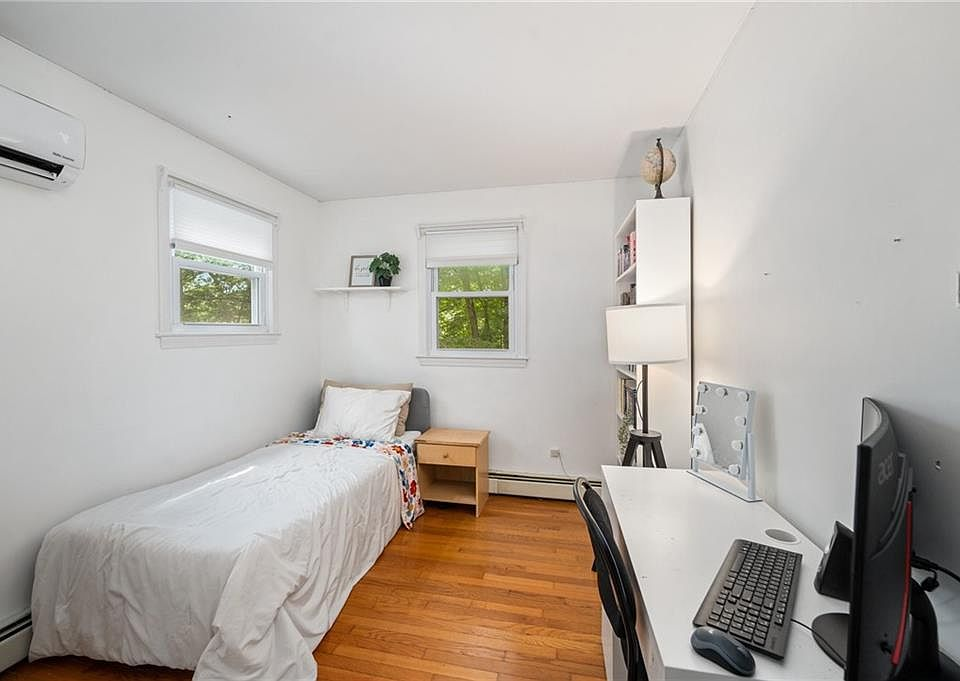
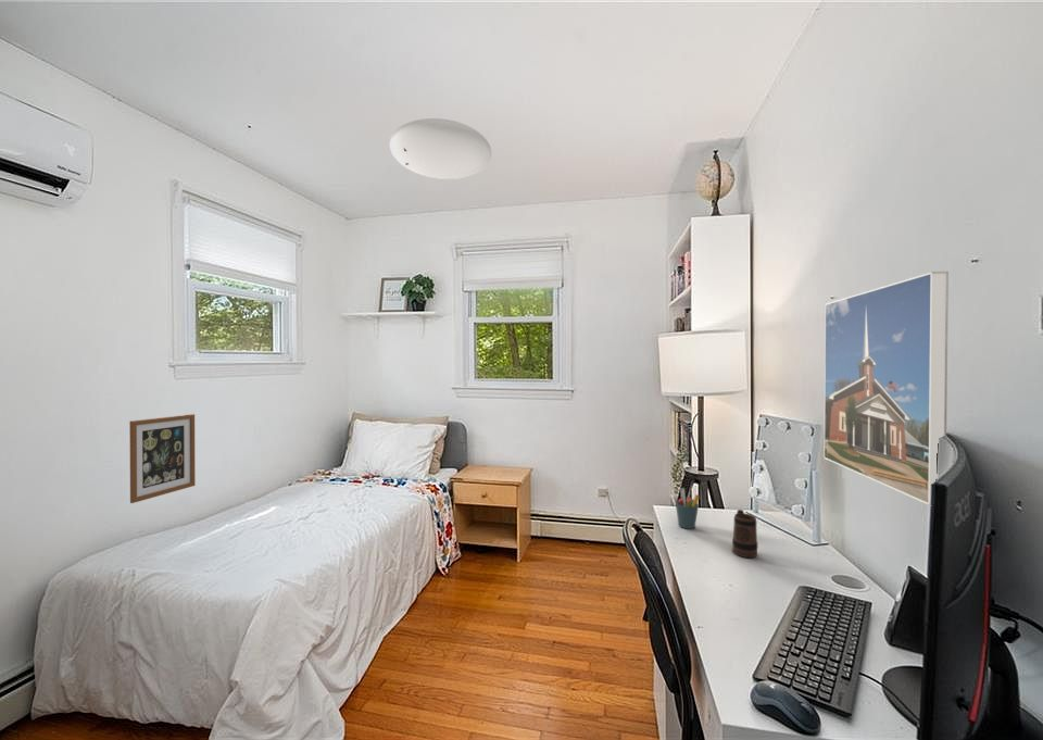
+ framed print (872, 384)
+ pen holder (687, 509)
+ ceiling light (441, 152)
+ mug (743, 532)
+ wall art (164, 455)
